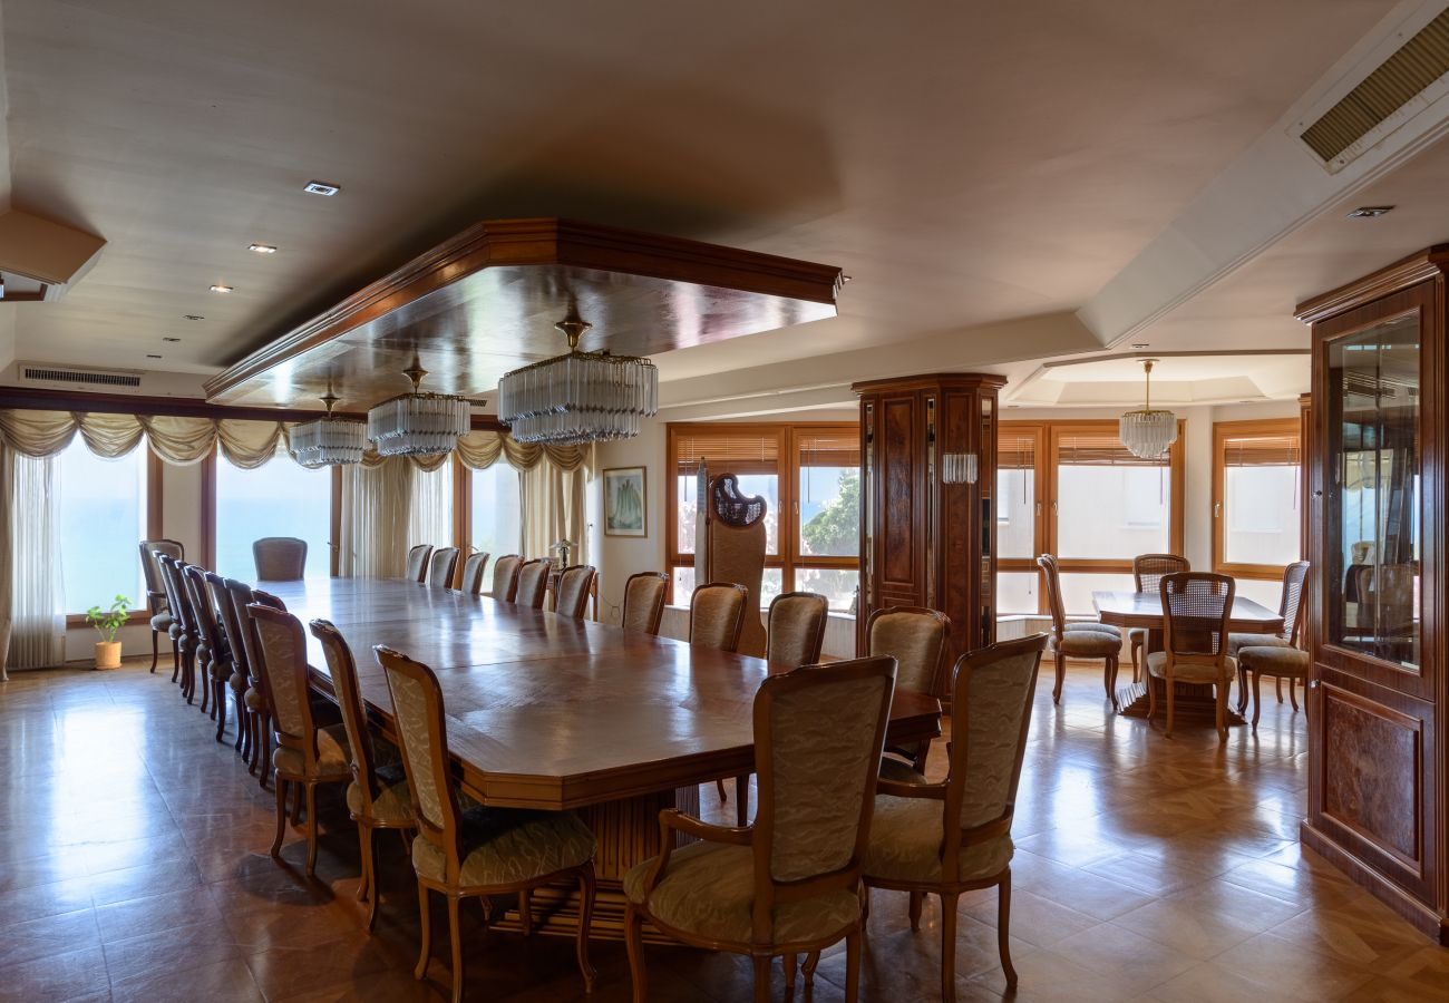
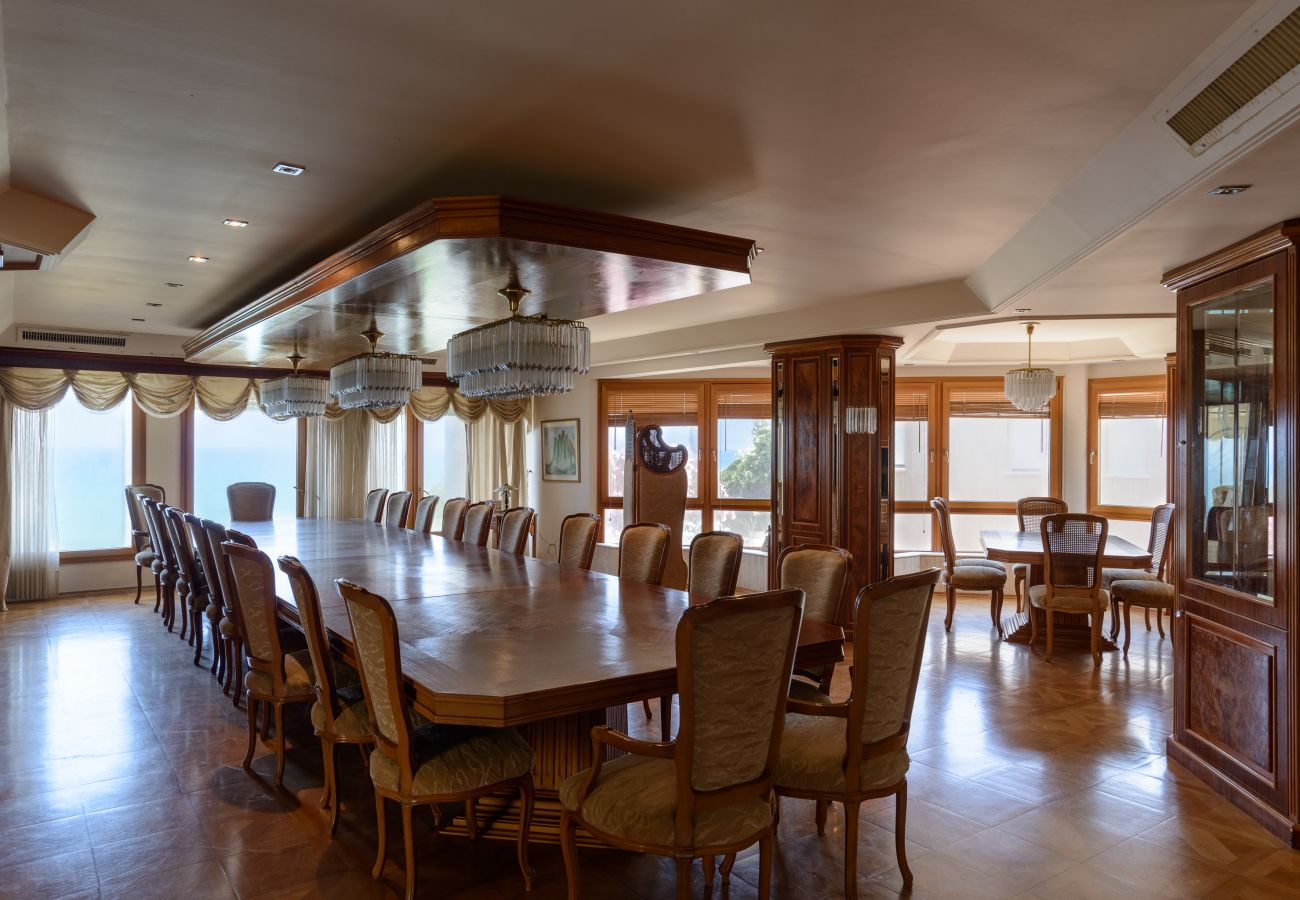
- house plant (110, 631)
